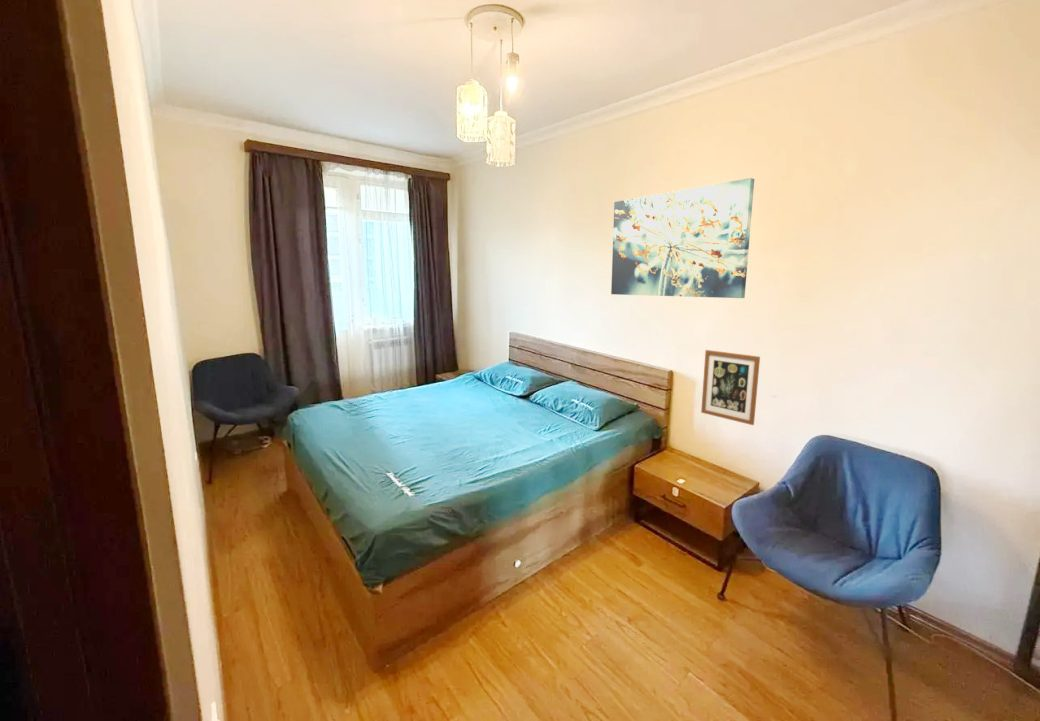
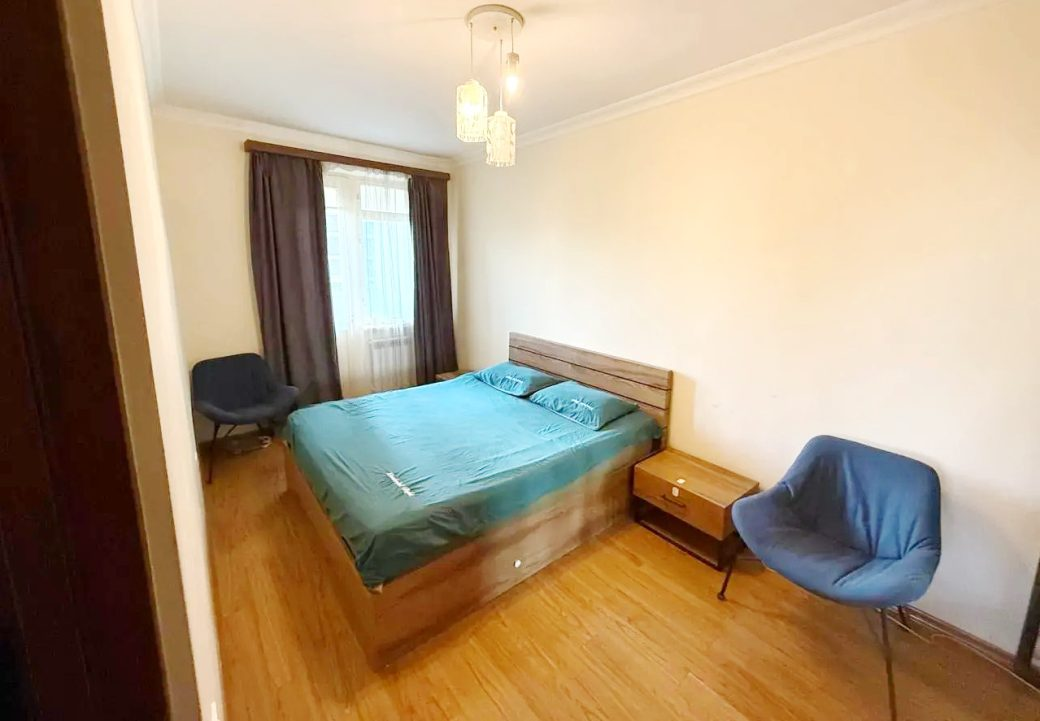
- wall art (728, 386)
- wall art (672, 244)
